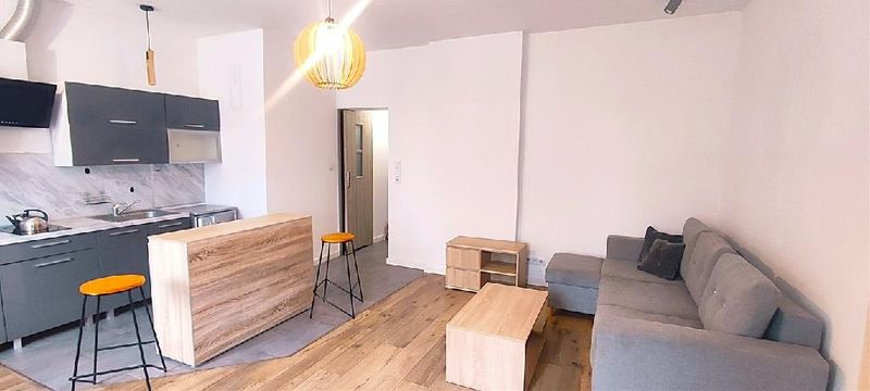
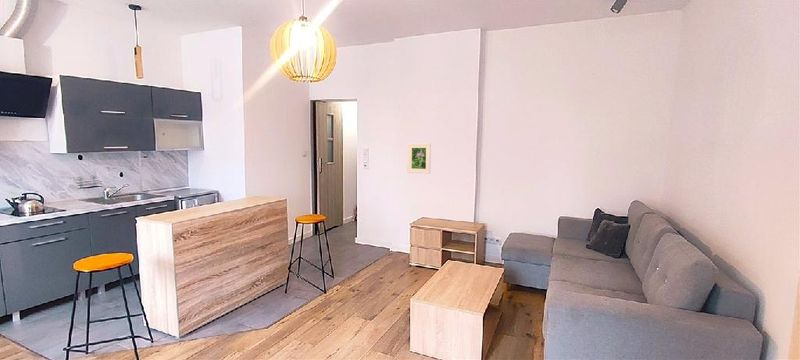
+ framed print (418, 158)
